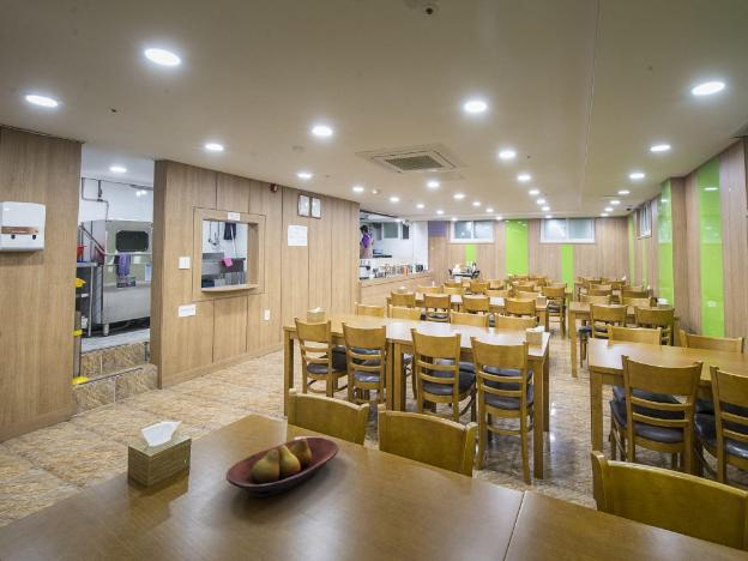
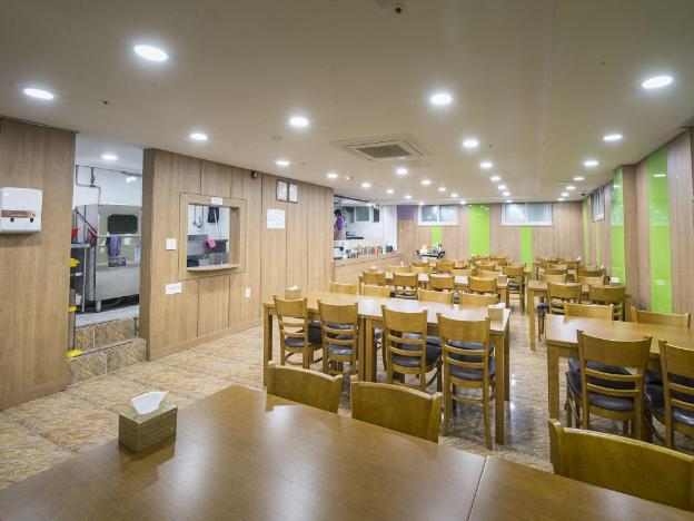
- fruit bowl (286, 459)
